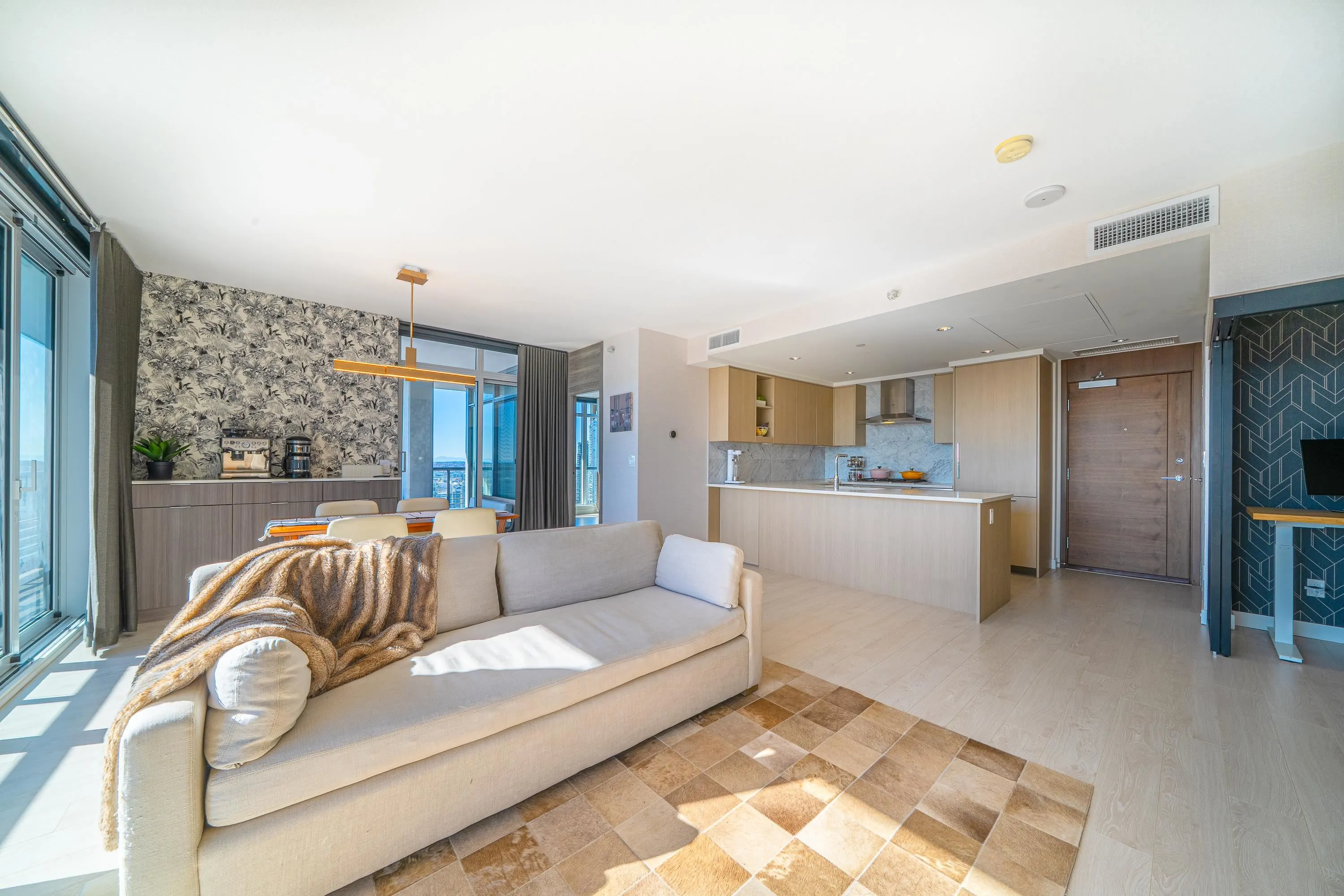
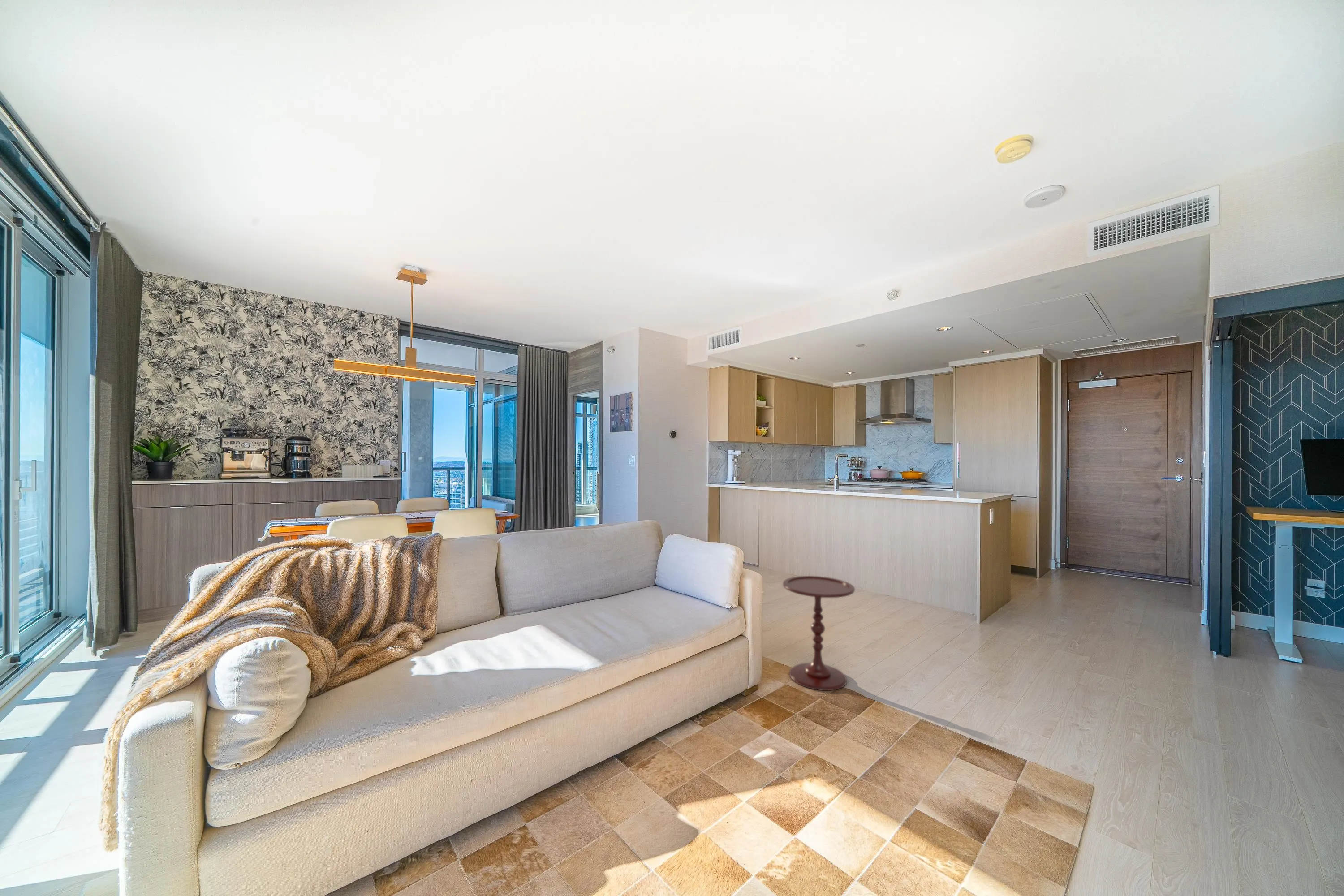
+ side table (818, 631)
